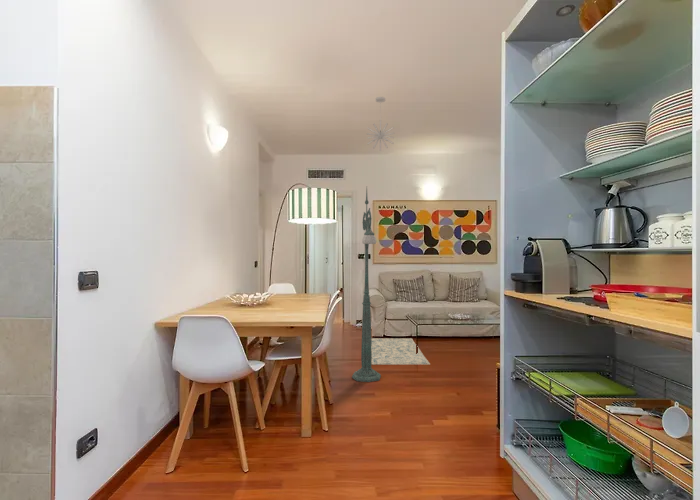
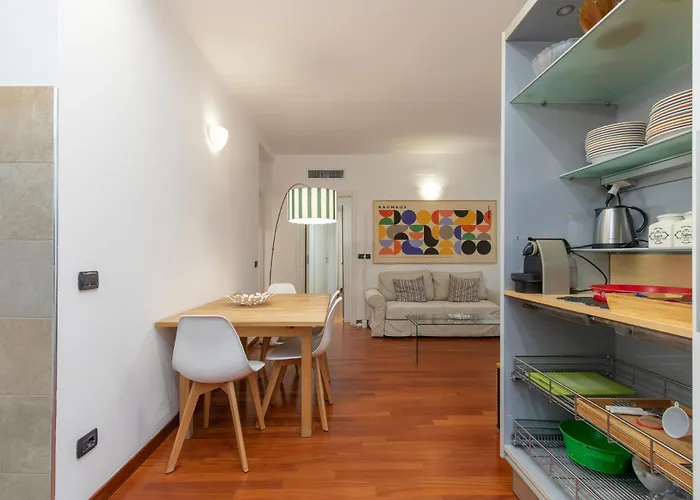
- rug (394, 349)
- pendant light (380, 123)
- floor lamp (366, 279)
